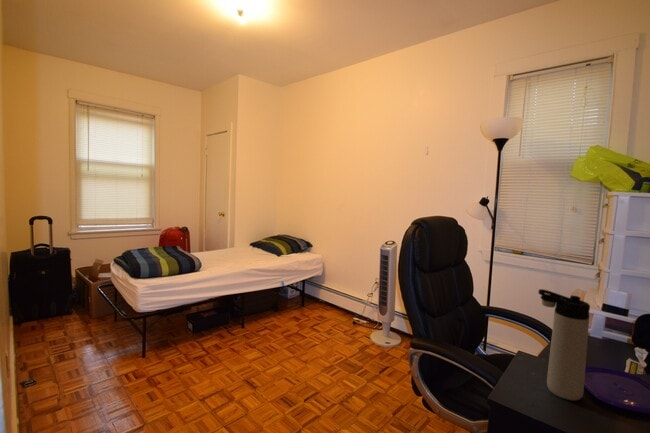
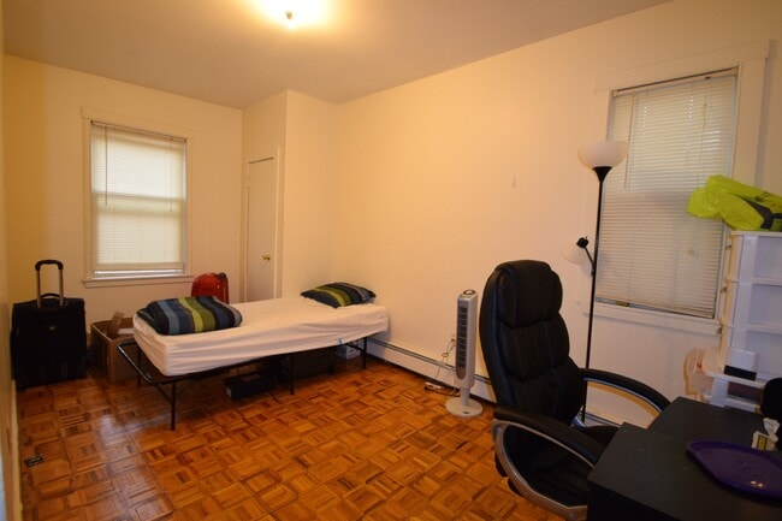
- thermos bottle (559, 342)
